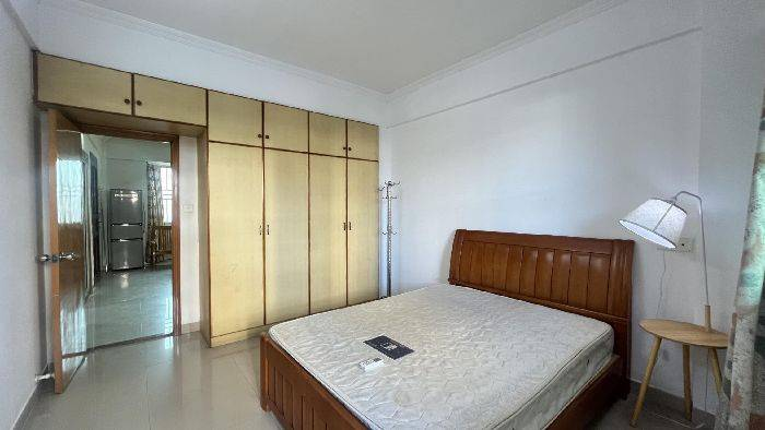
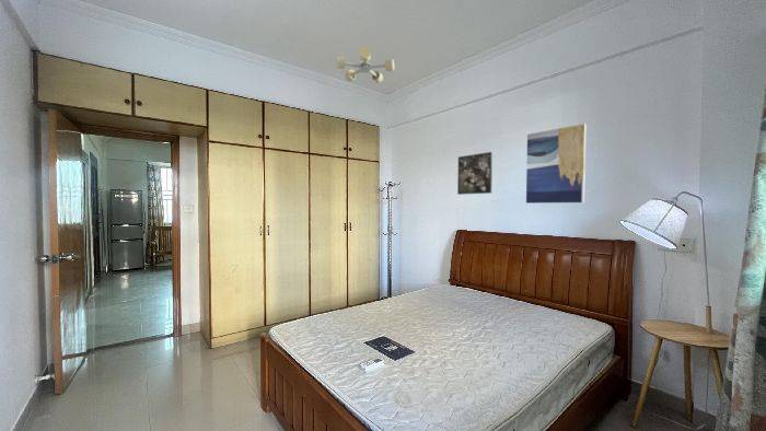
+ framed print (474, 174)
+ wall art (554, 166)
+ ceiling light (365, 67)
